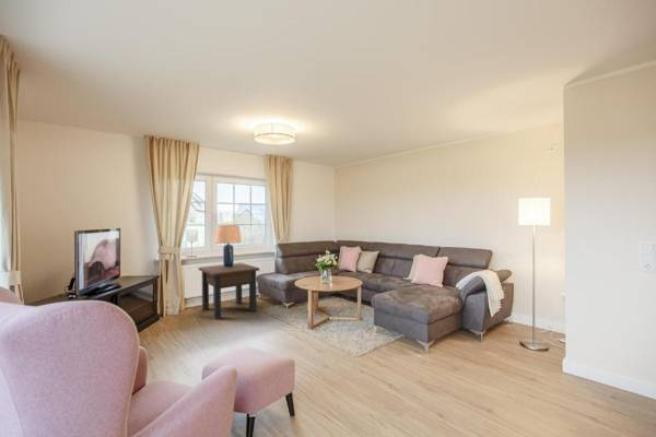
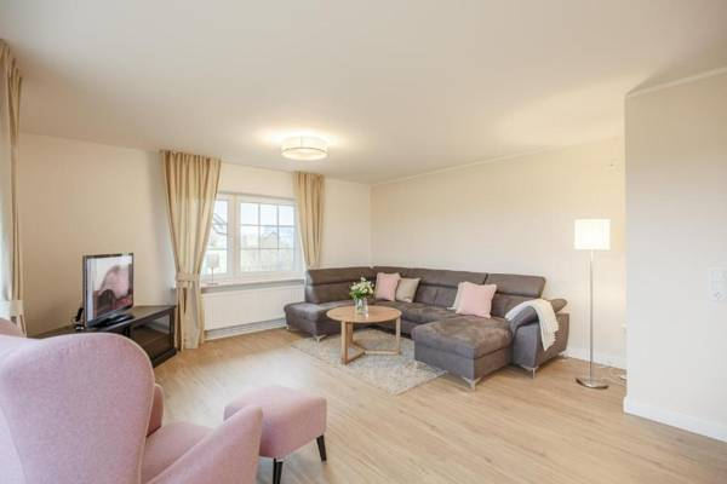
- side table (229, 286)
- lamp (227, 246)
